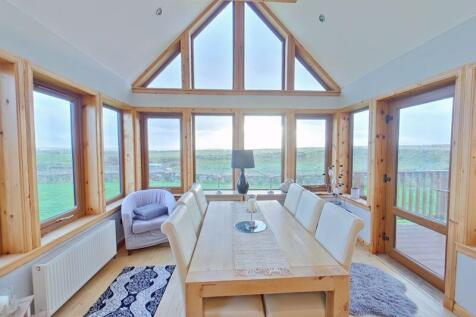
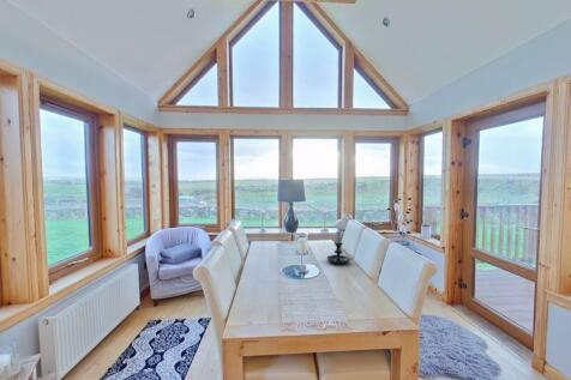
+ candle holder (338, 245)
